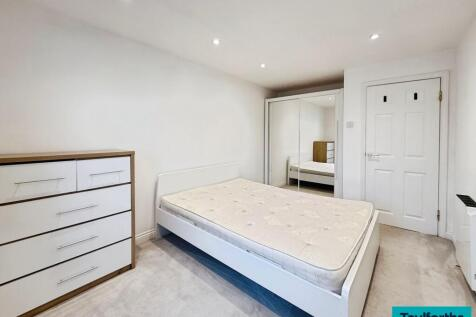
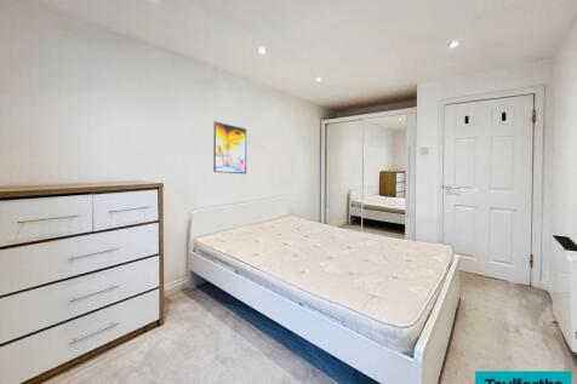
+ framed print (230, 149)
